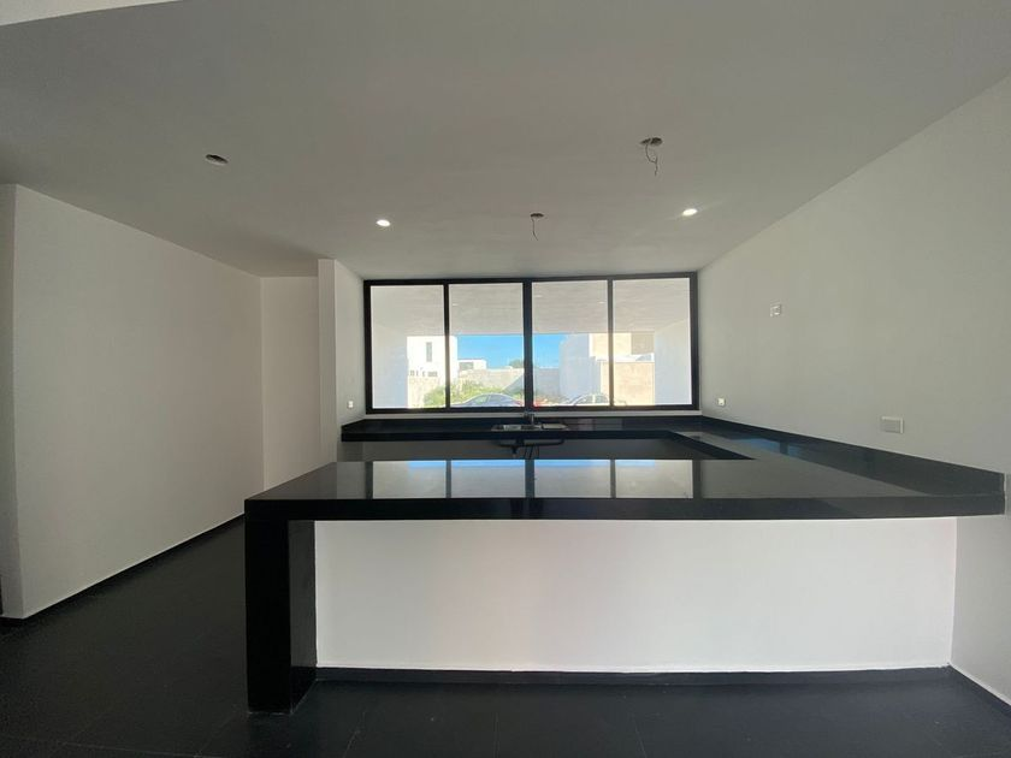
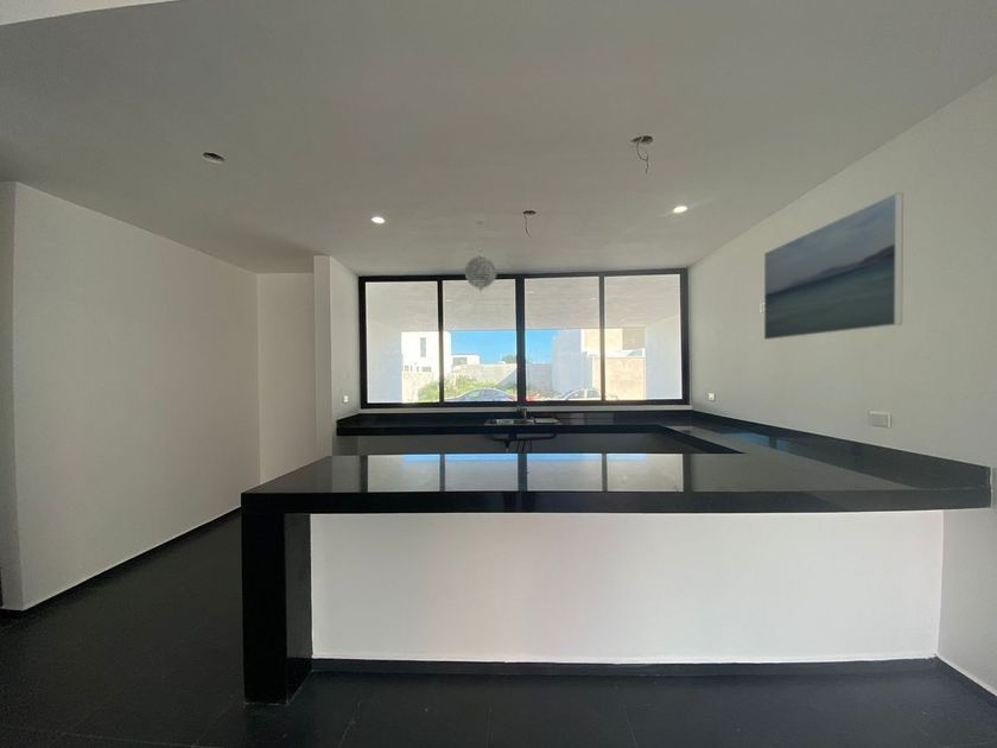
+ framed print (819, 281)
+ pendant light (480, 255)
